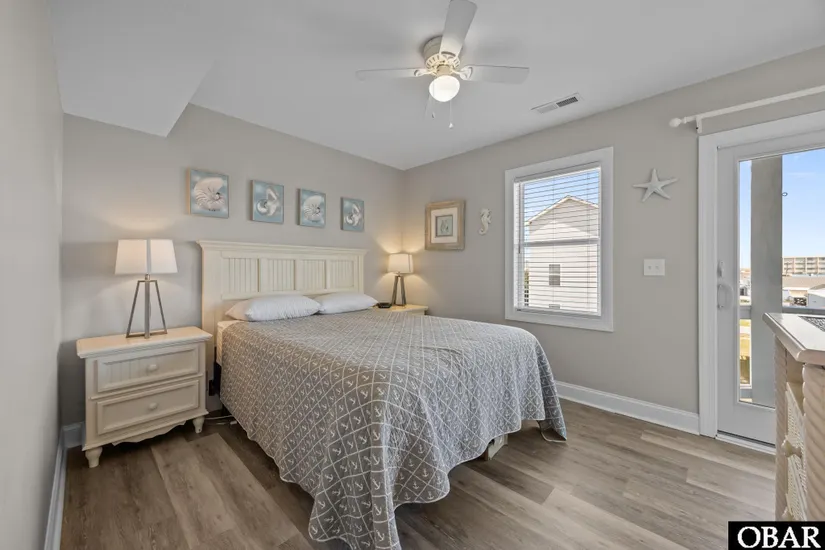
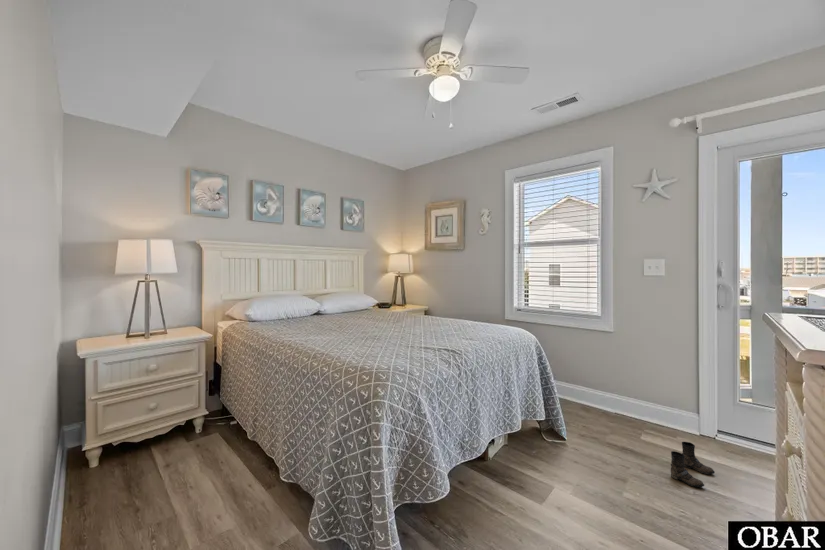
+ boots (692, 463)
